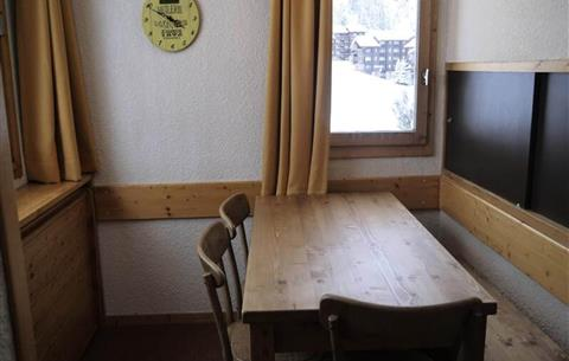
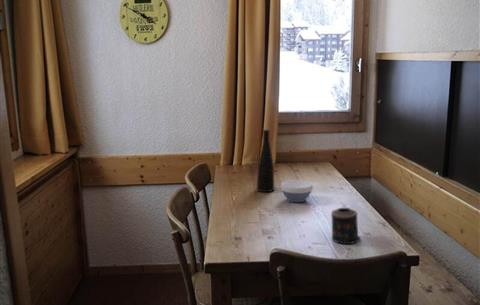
+ bowl (296, 191)
+ vase (265, 160)
+ candle (345, 223)
